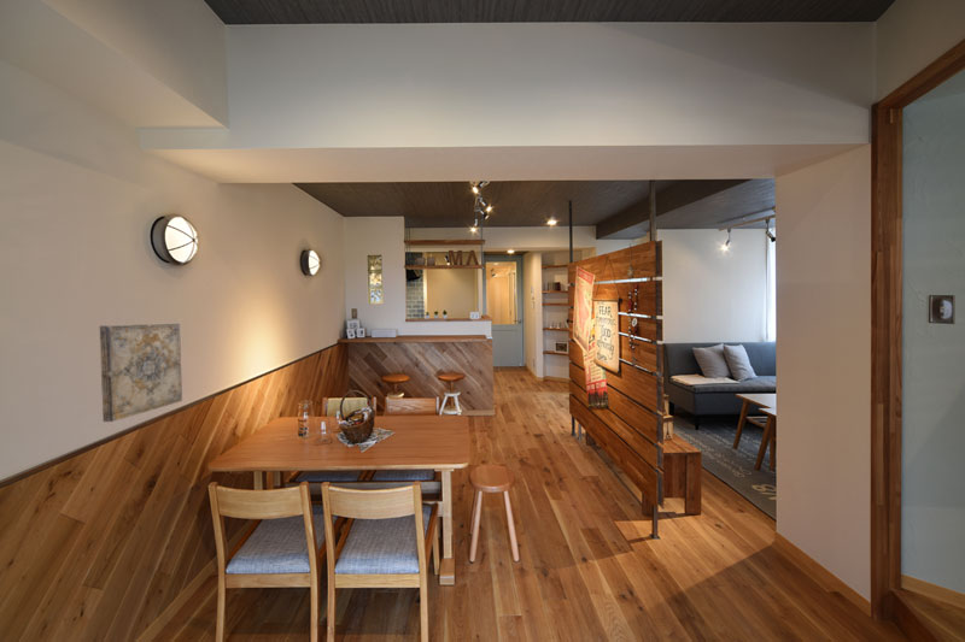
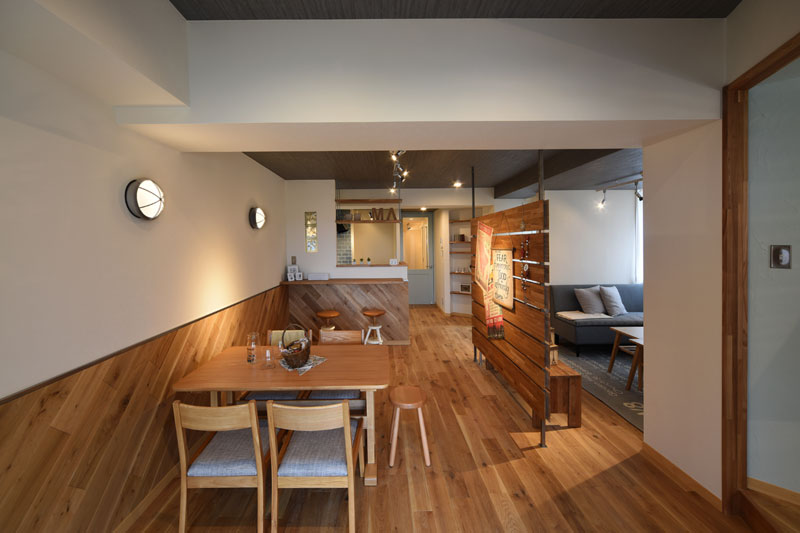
- wall art (145, 367)
